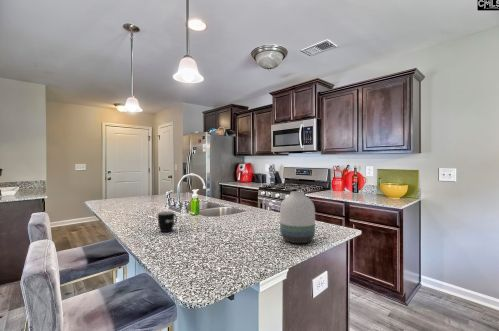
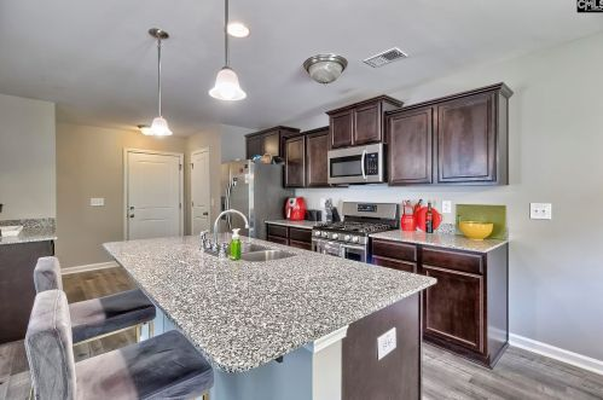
- vase (297, 216)
- mug (168, 221)
